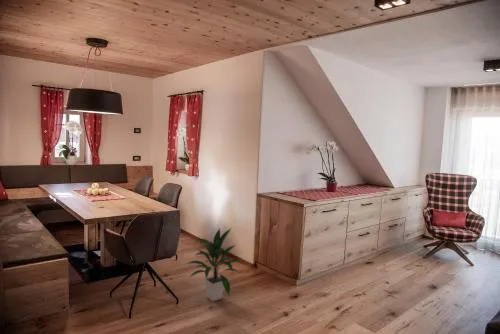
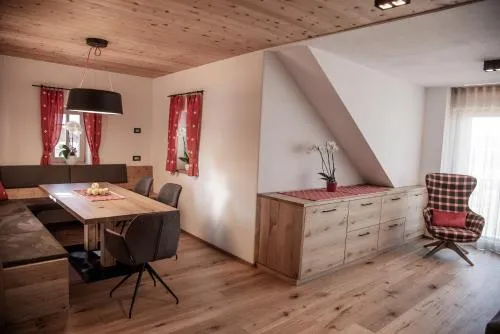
- indoor plant (215, 264)
